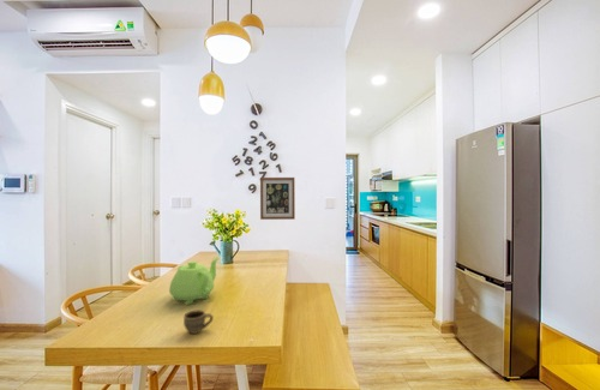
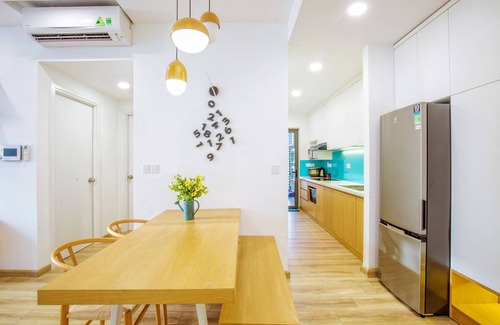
- teapot (197, 278)
- cup (198, 322)
- wall art (277, 198)
